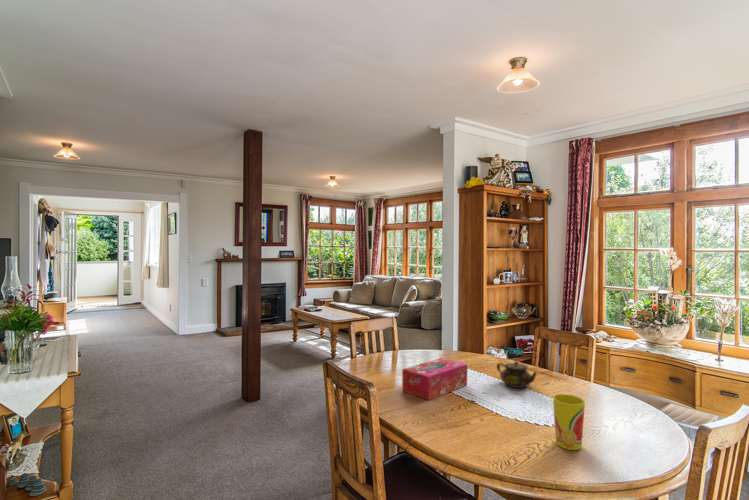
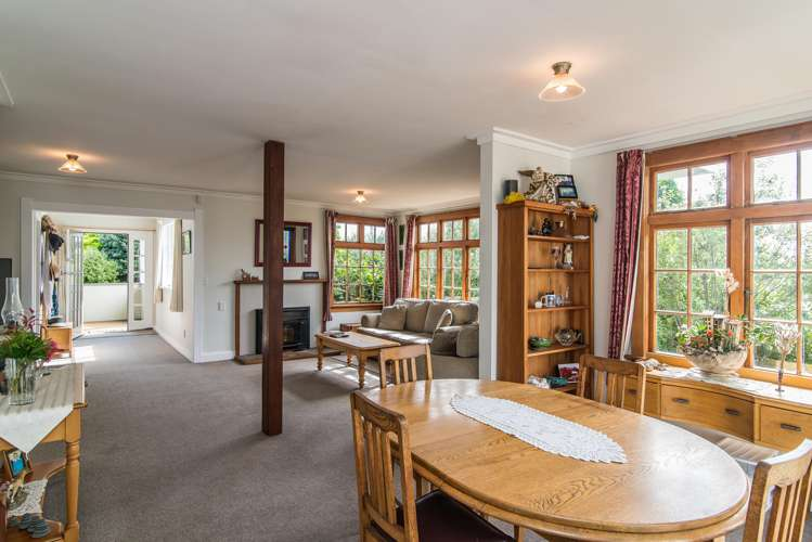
- teapot (516, 372)
- tissue box (435, 377)
- cup (568, 421)
